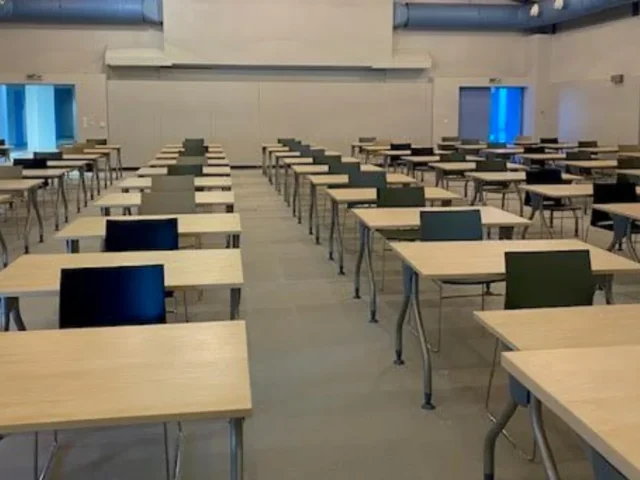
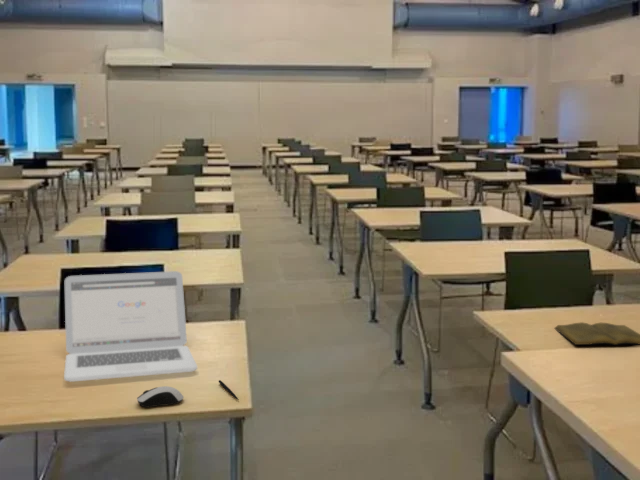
+ book (602, 333)
+ computer mouse (160, 394)
+ pen (228, 390)
+ laptop (128, 322)
